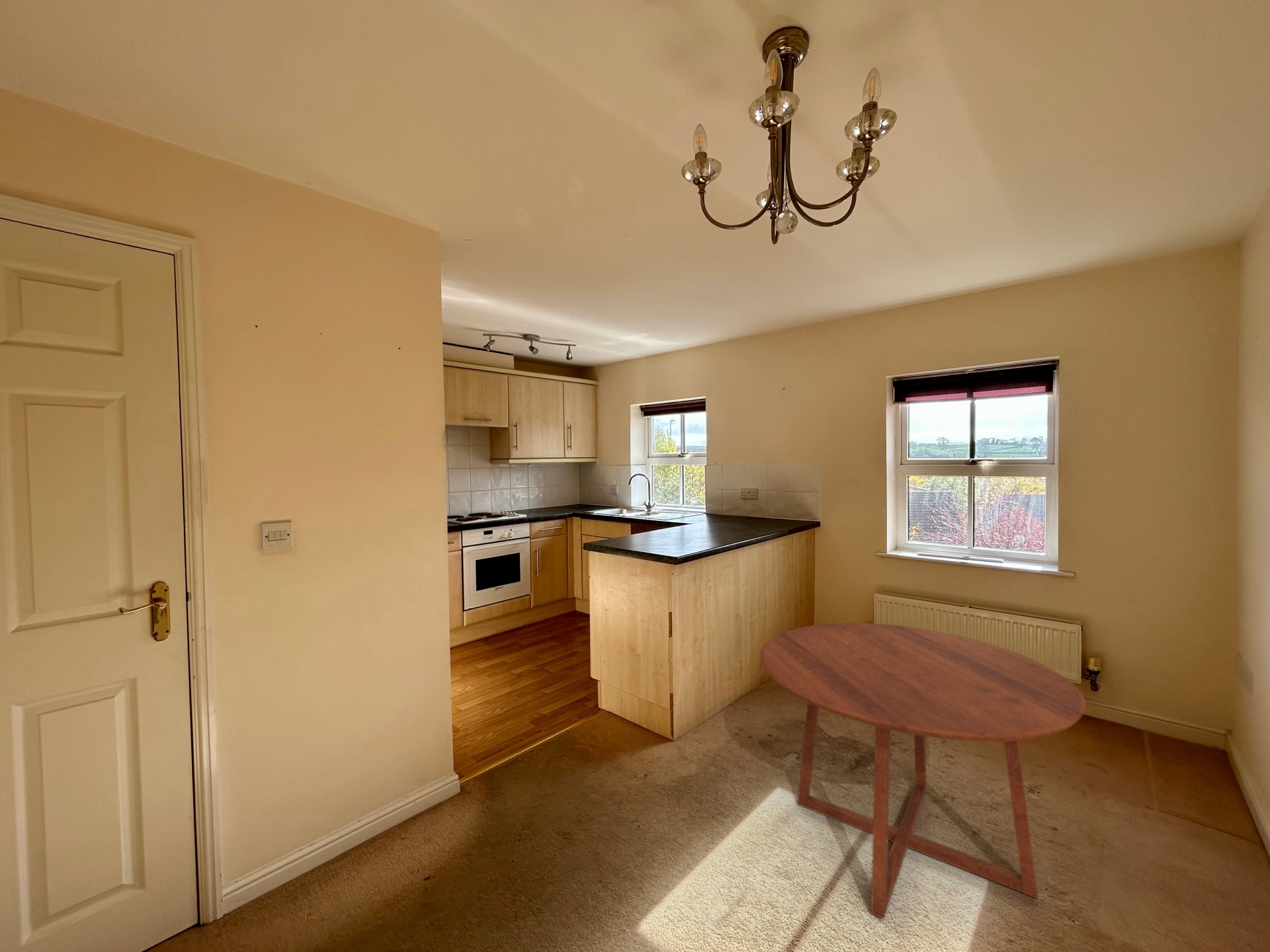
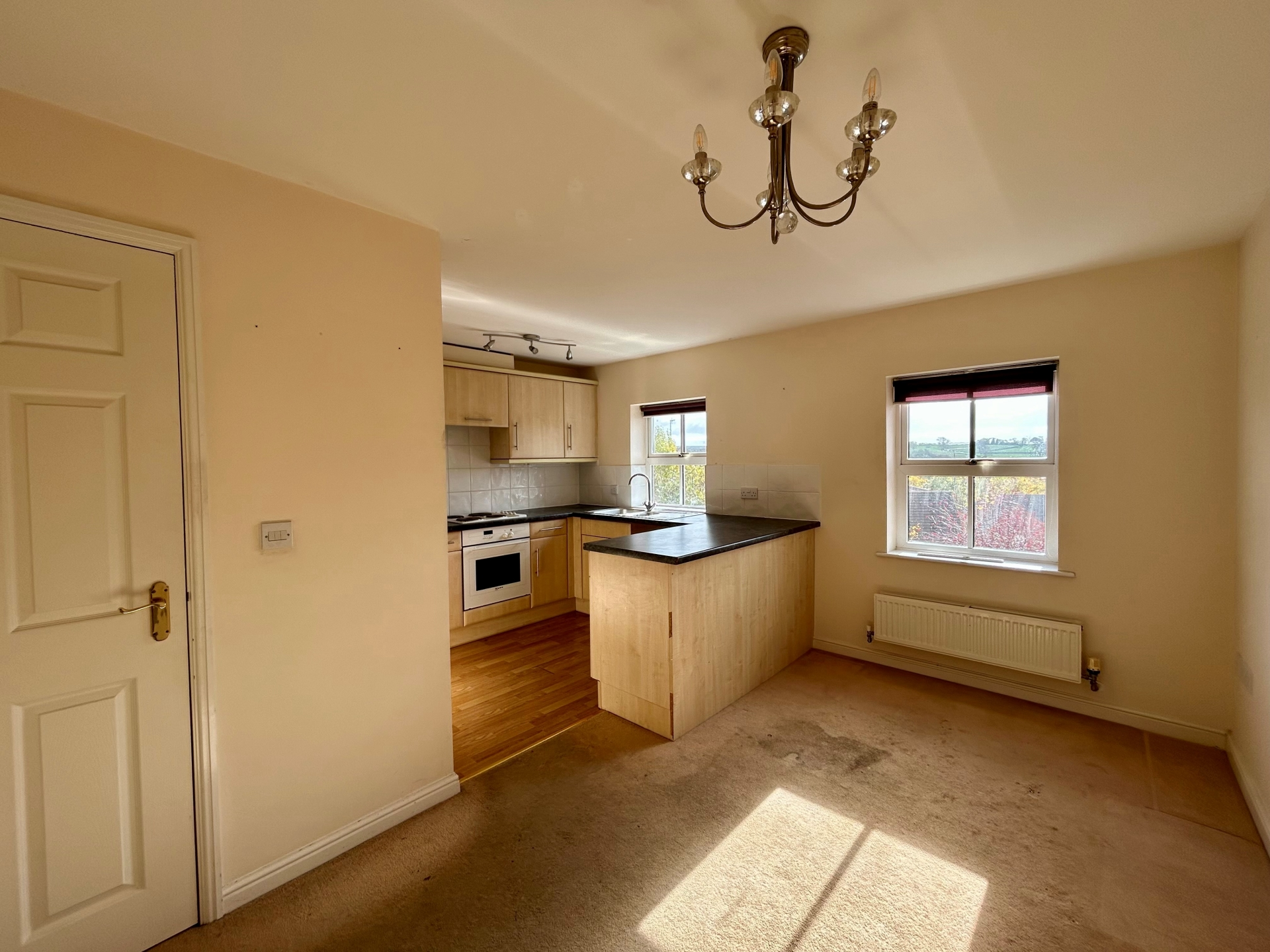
- round table (915, 754)
